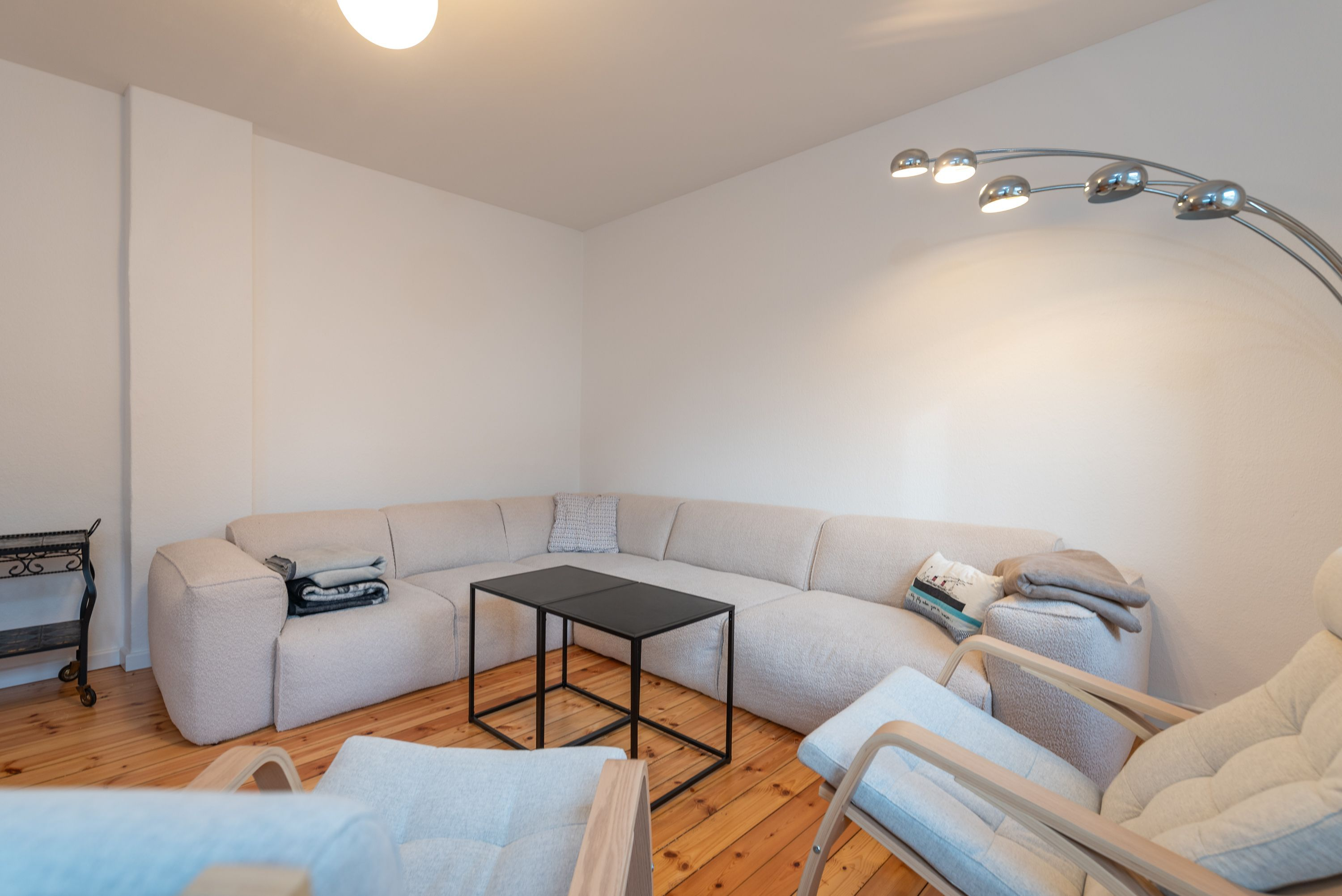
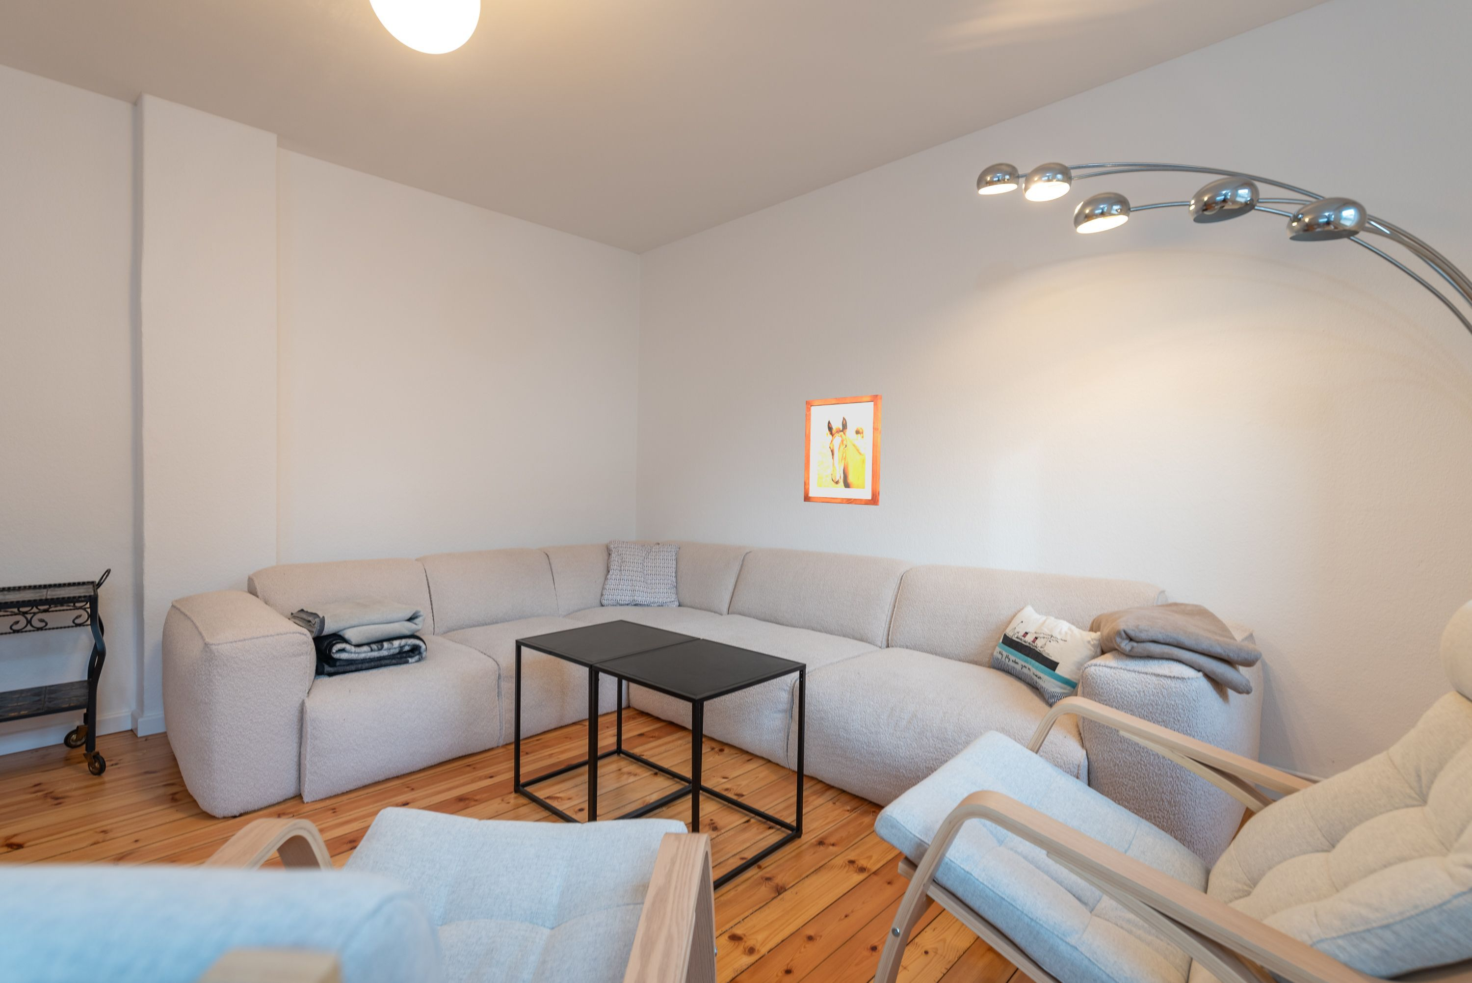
+ wall art (841, 451)
